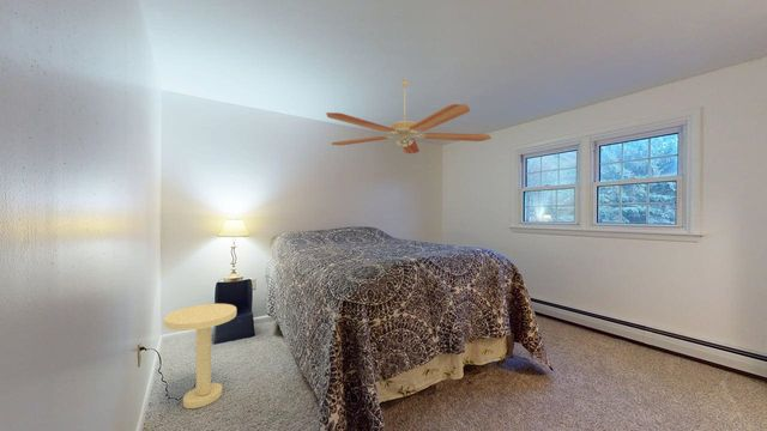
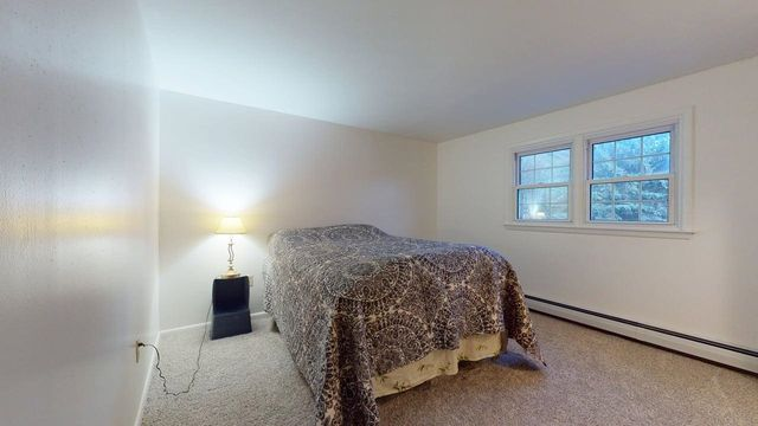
- side table (201, 354)
- ceiling fan (404, 115)
